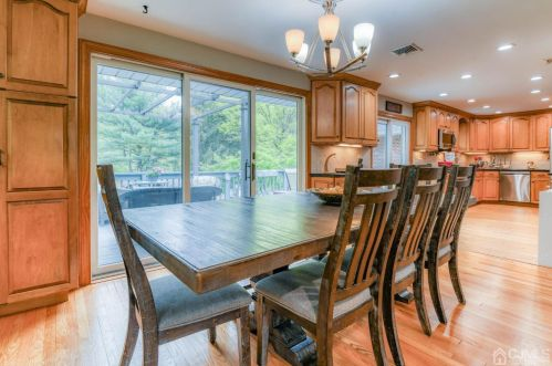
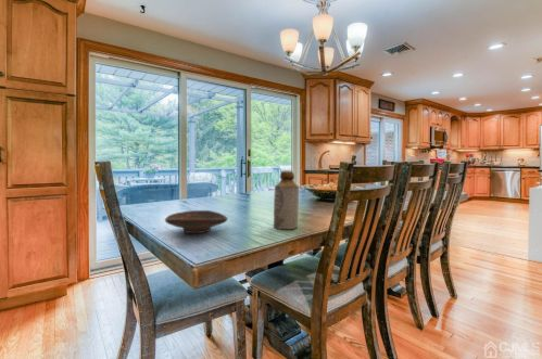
+ decorative bowl (197, 222)
+ bottle (286, 198)
